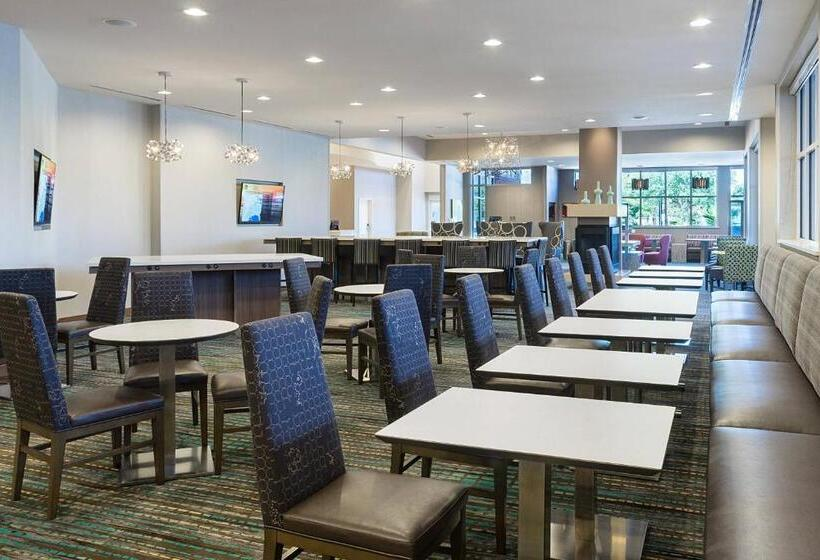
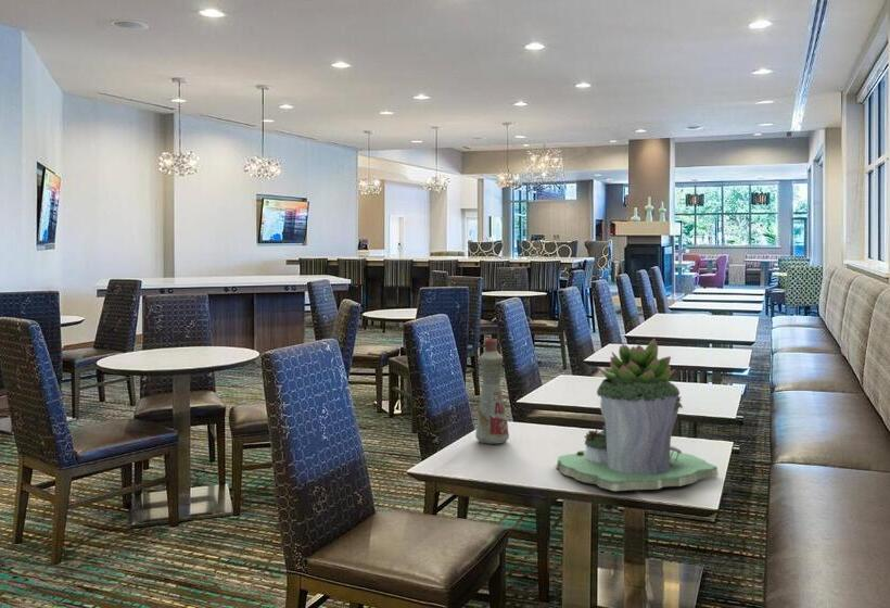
+ bottle (492, 389)
+ succulent planter (634, 404)
